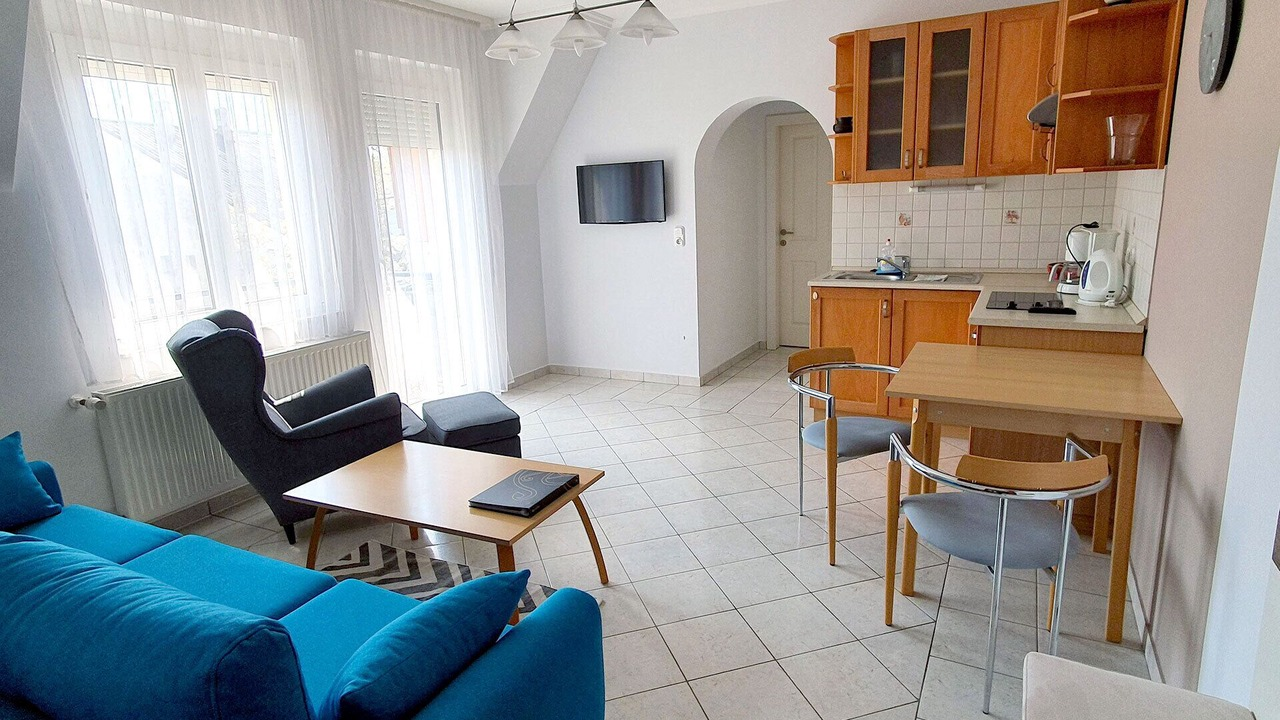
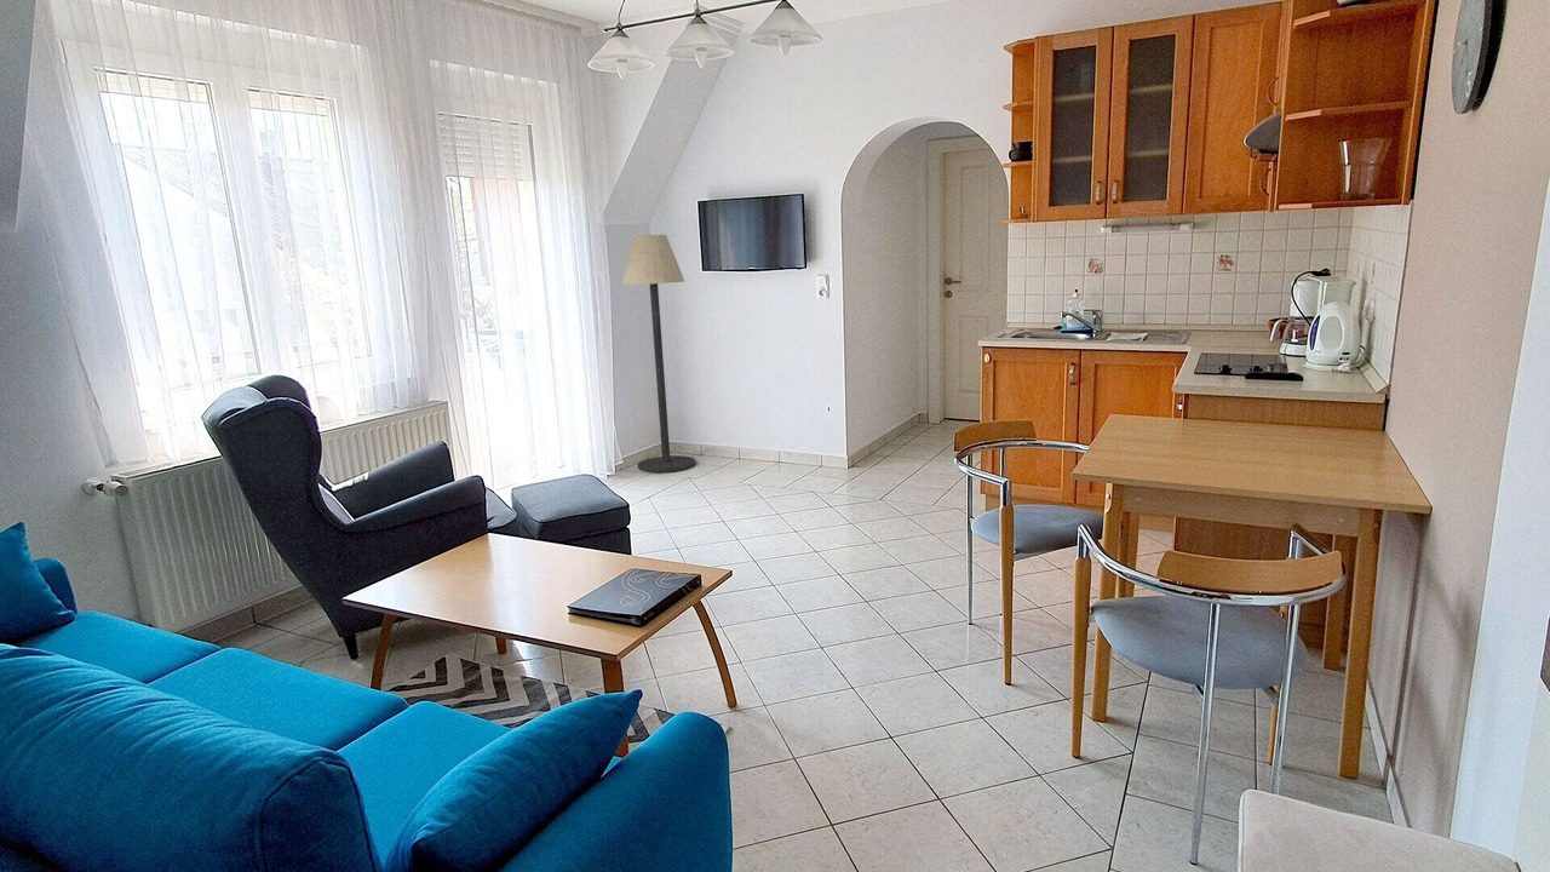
+ floor lamp (658, 352)
